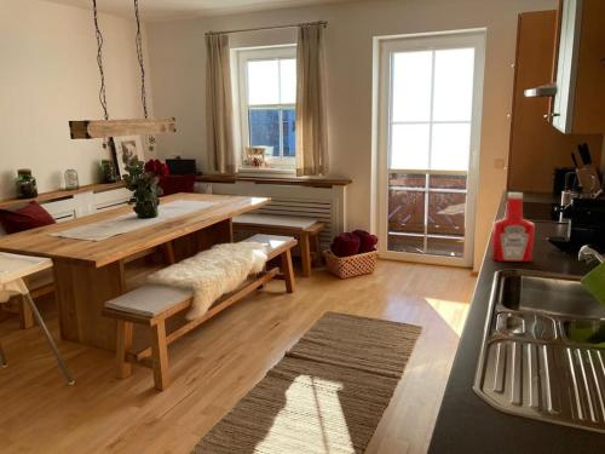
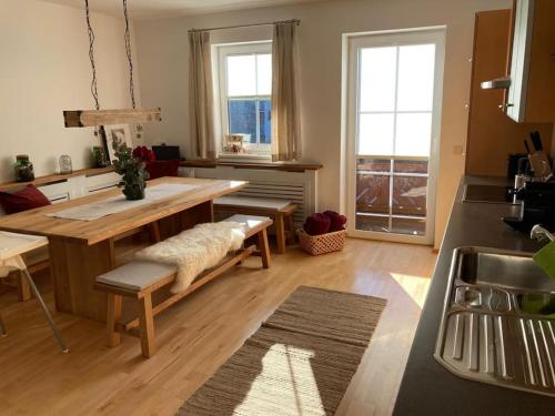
- soap bottle (513, 226)
